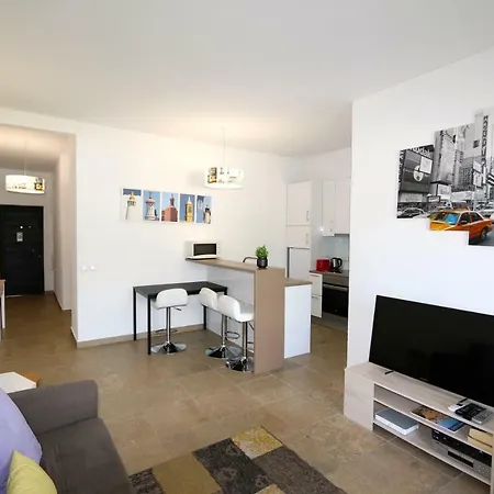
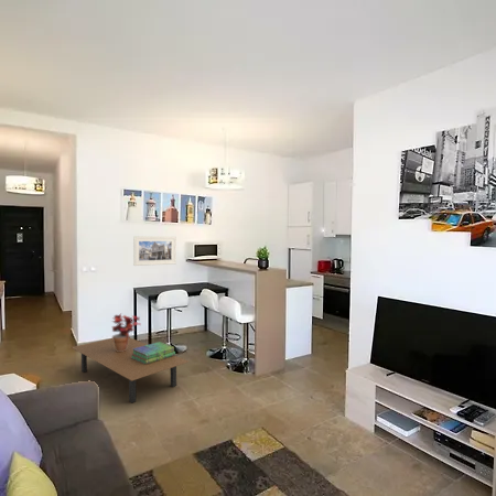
+ stack of books (153, 352)
+ potted plant (123, 332)
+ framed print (155, 250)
+ coffee table (127, 366)
